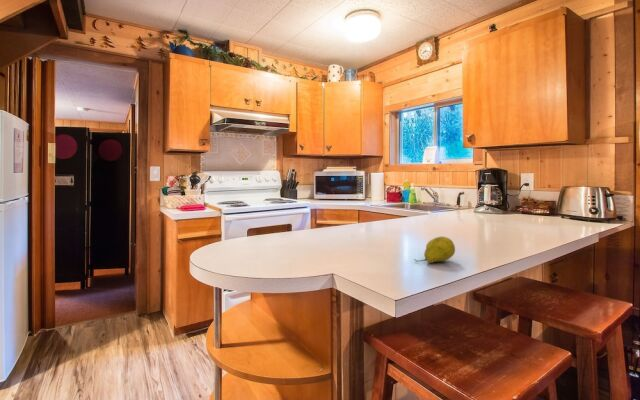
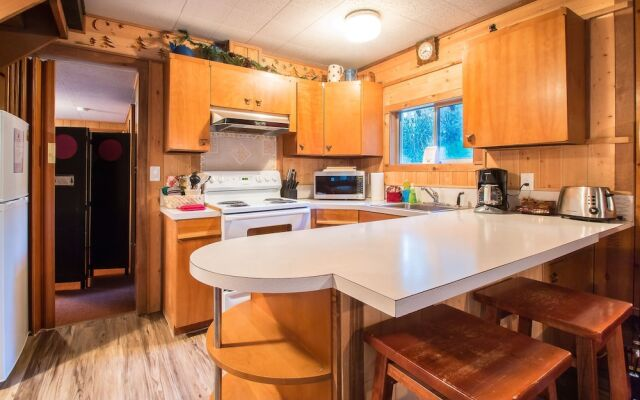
- fruit (435, 248)
